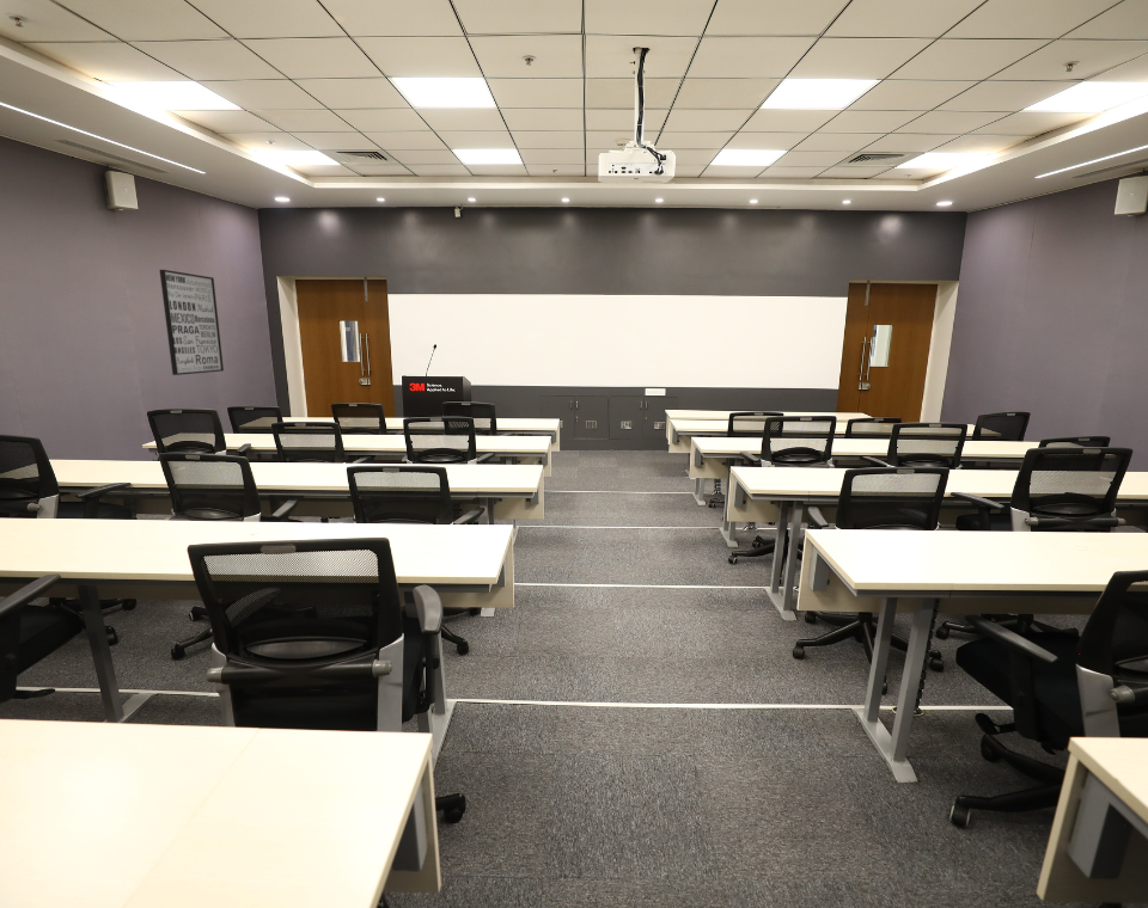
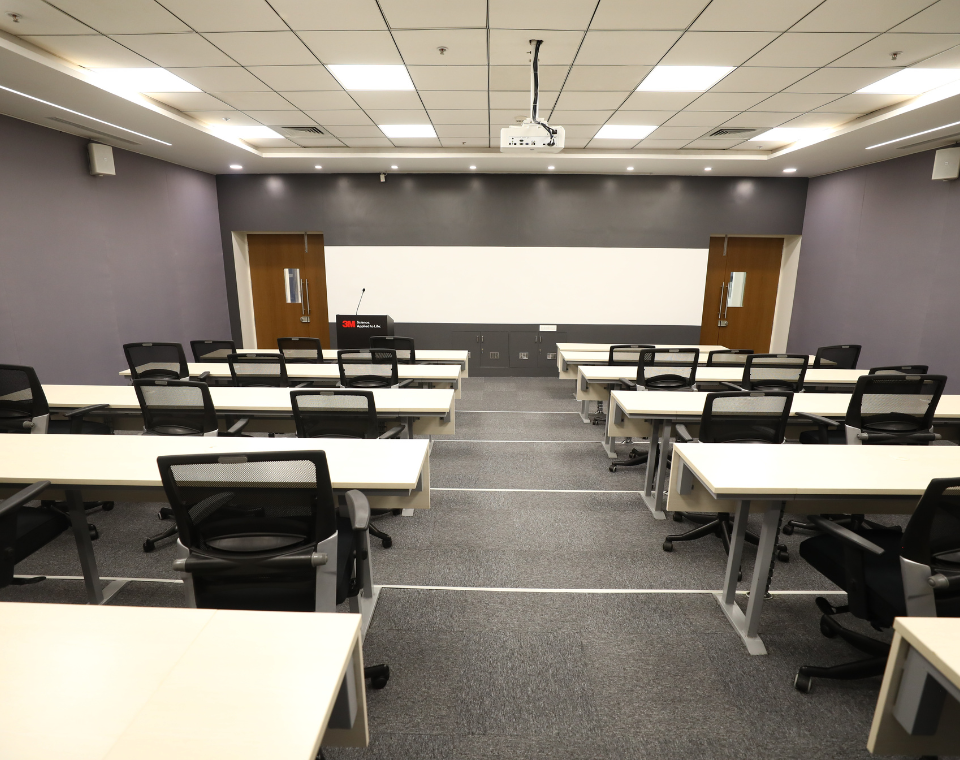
- wall art (194, 324)
